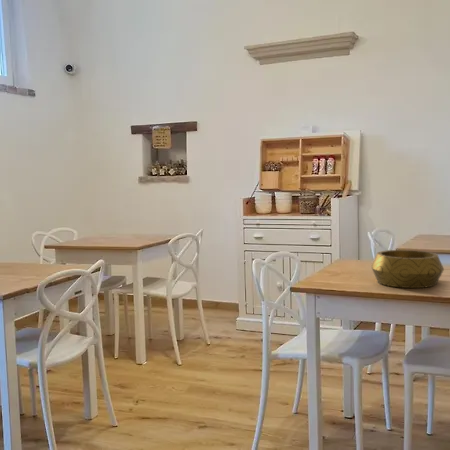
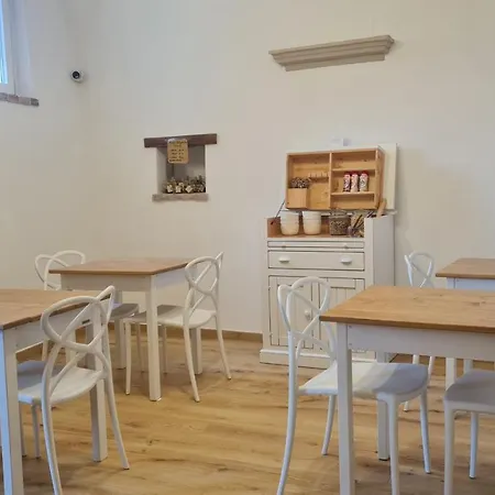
- decorative bowl (406, 268)
